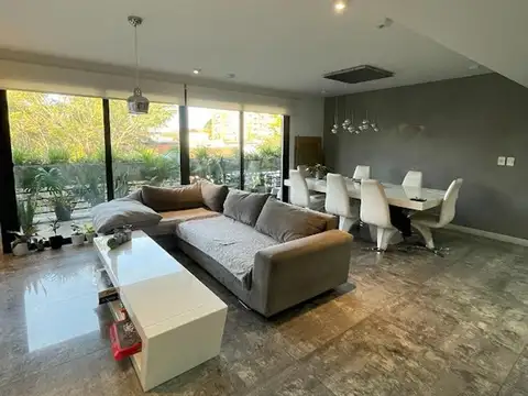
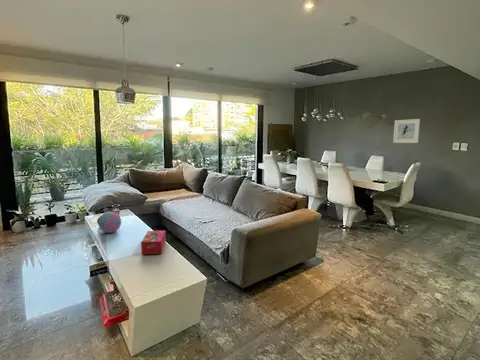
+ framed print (406, 131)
+ decorative ball (109, 222)
+ tissue box (154, 241)
